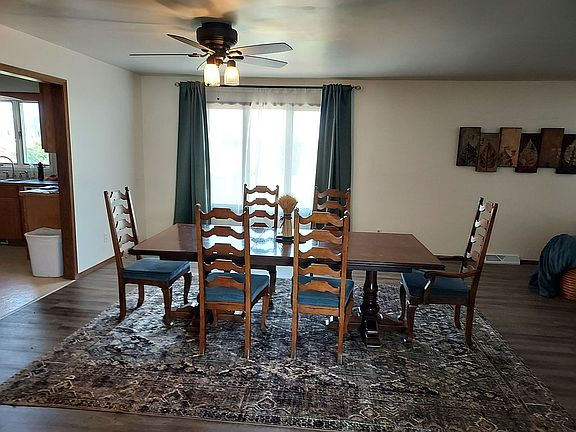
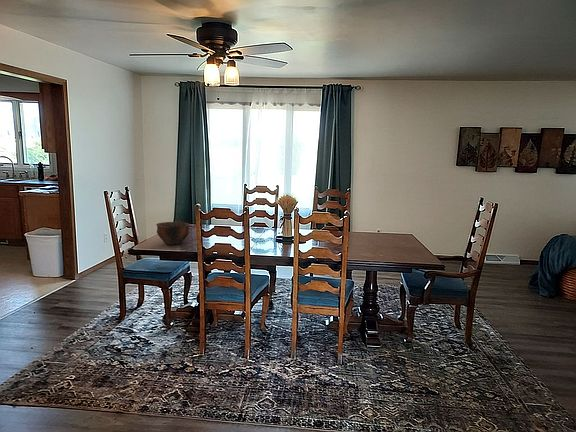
+ bowl (173, 233)
